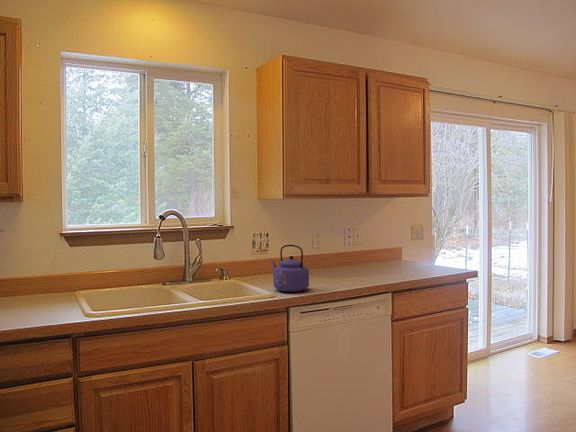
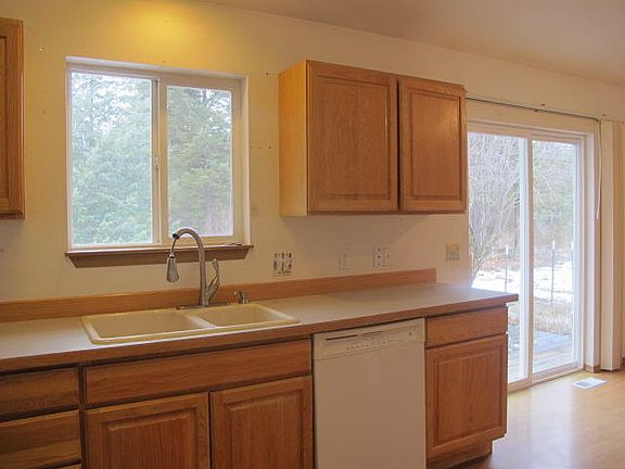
- kettle (287, 266)
